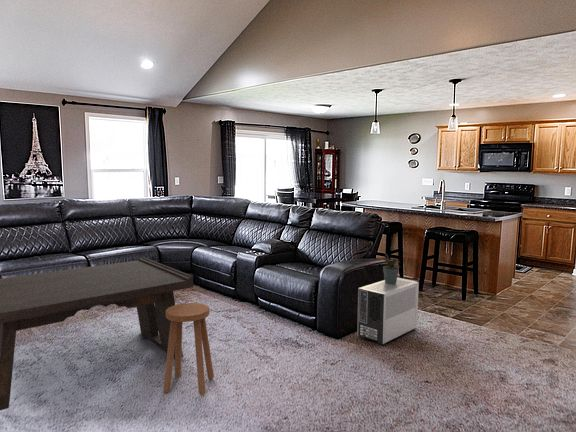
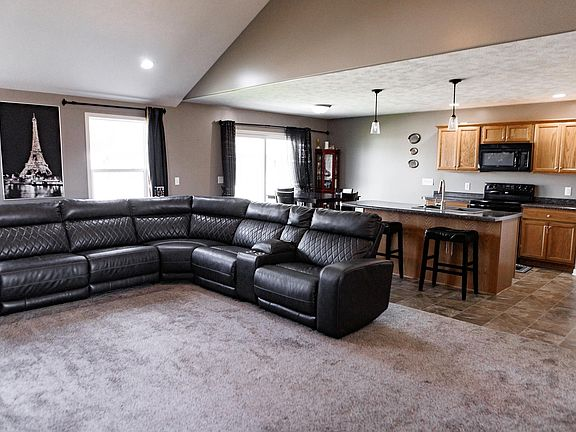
- coffee table (85, 309)
- potted plant (389, 267)
- air purifier (389, 309)
- stool (195, 347)
